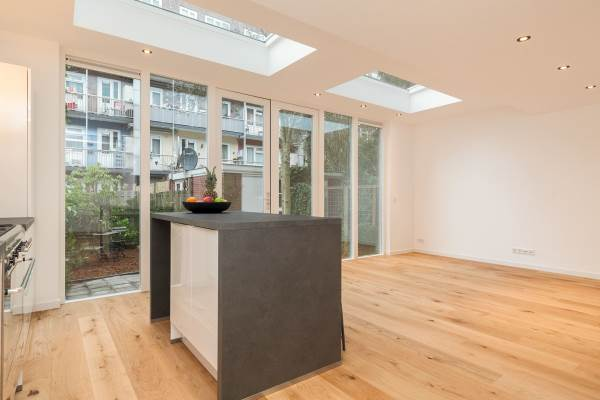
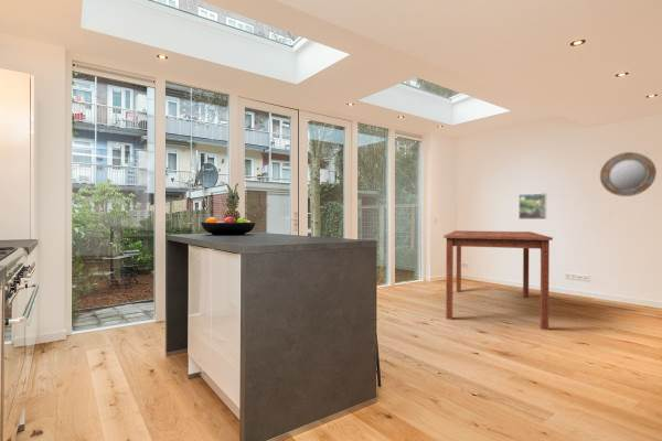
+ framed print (532, 206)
+ dining table (492, 246)
+ home mirror (626, 174)
